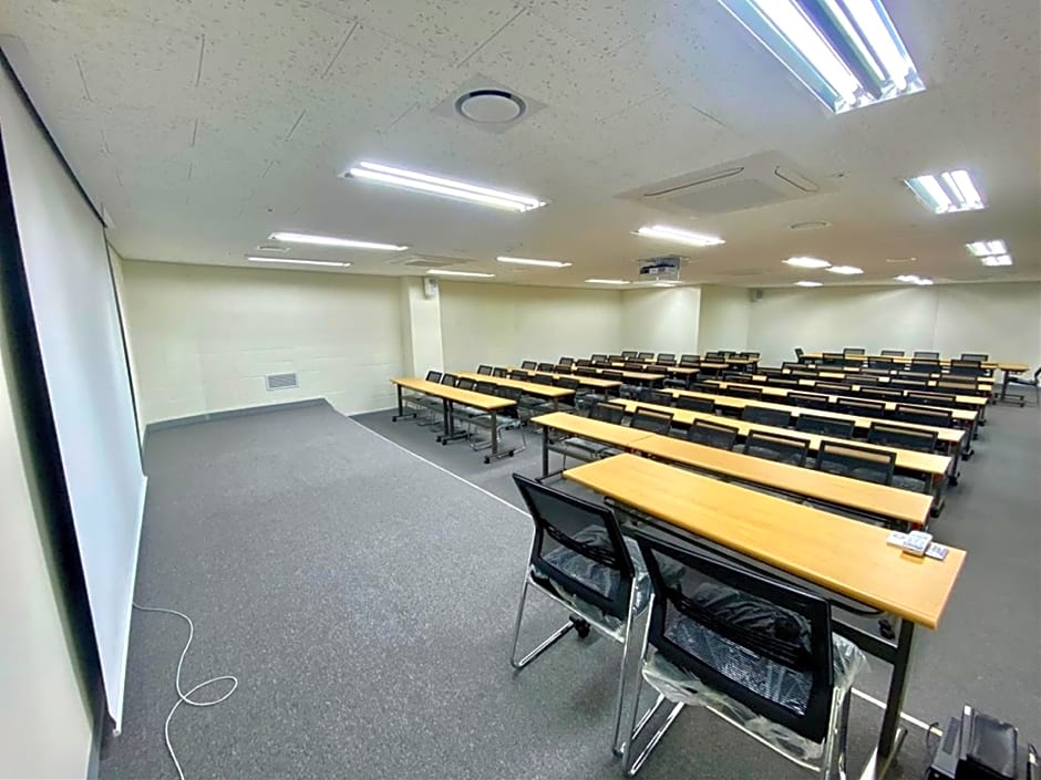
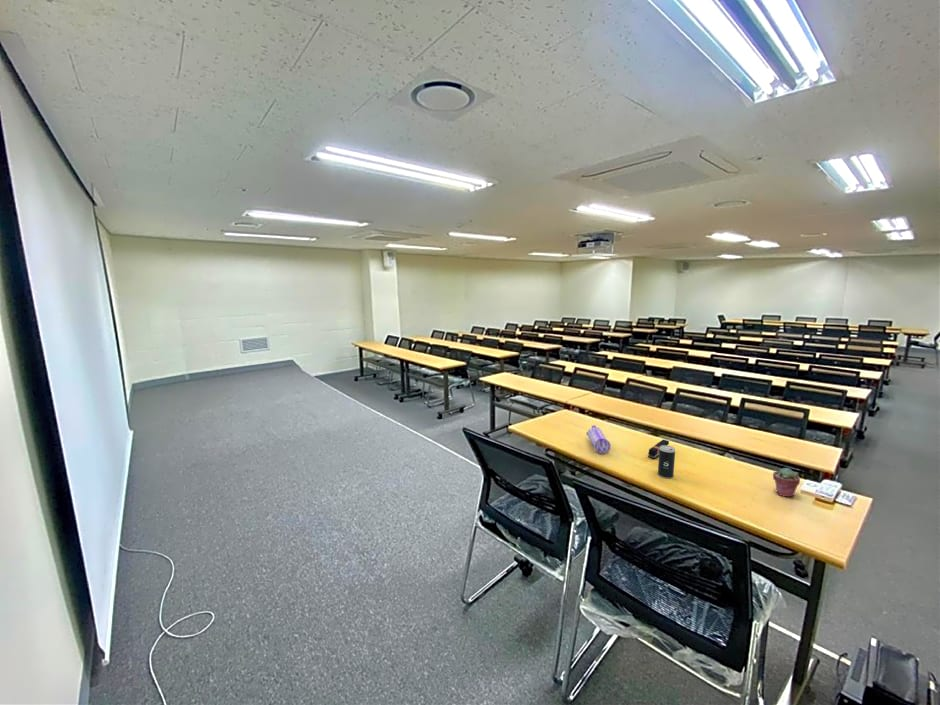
+ beverage can (666, 461)
+ pencil case (598, 438)
+ potted succulent (786, 480)
+ stapler (658, 448)
